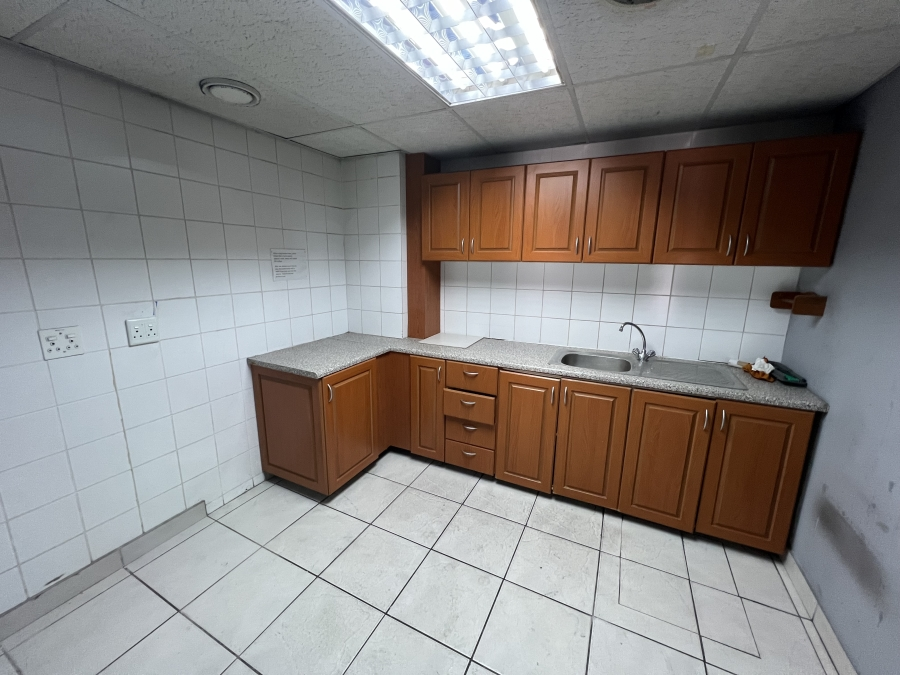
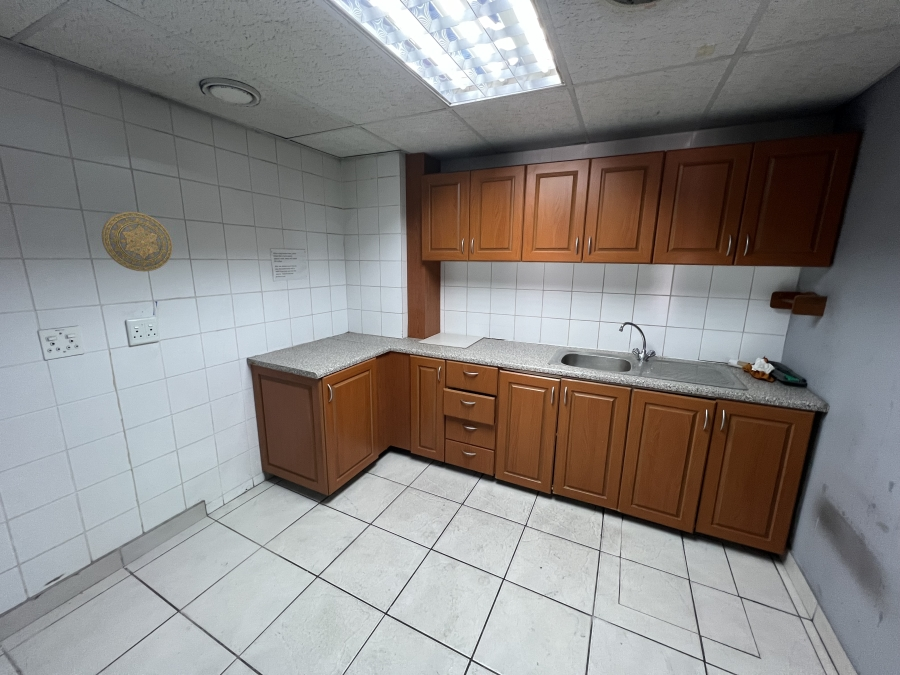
+ decorative plate (140, 242)
